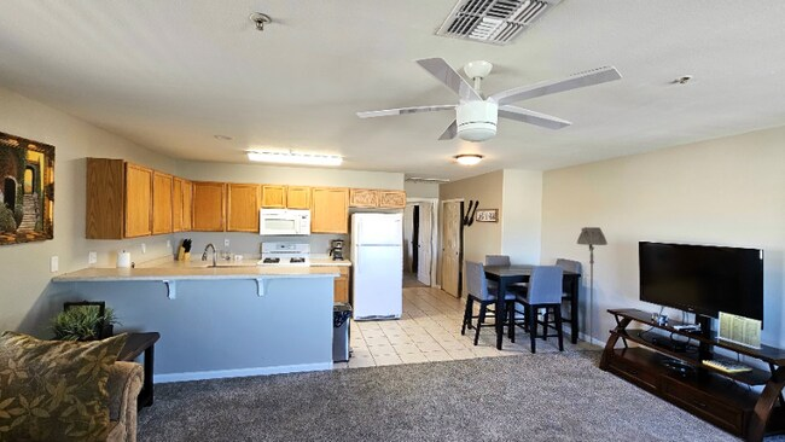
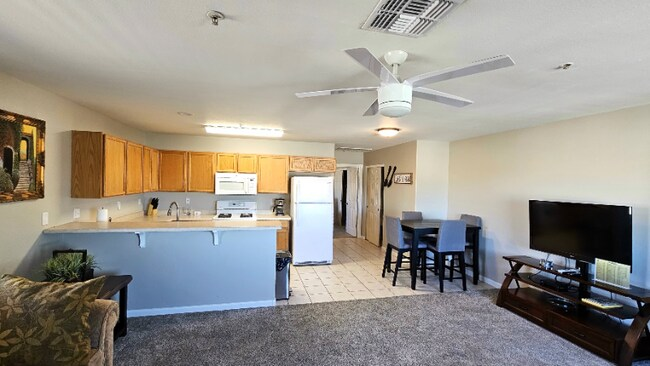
- floor lamp (591, 286)
